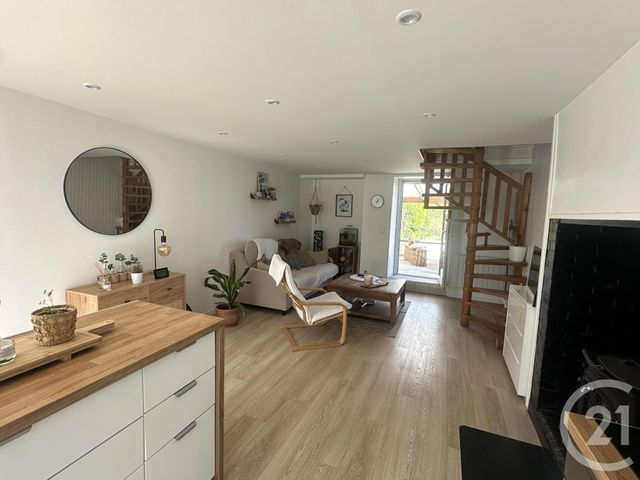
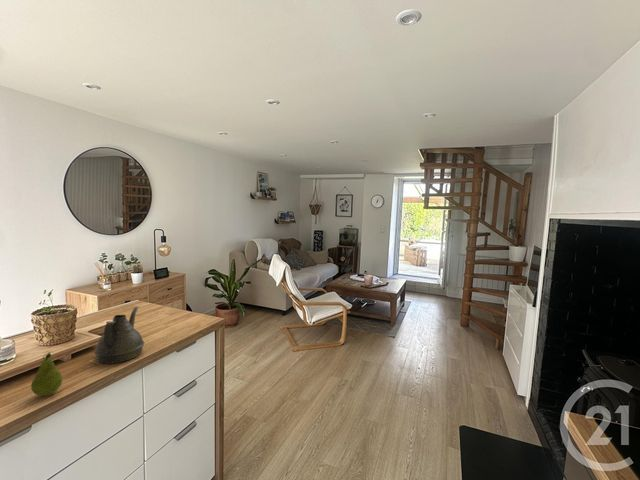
+ fruit (47, 373)
+ teapot (124, 332)
